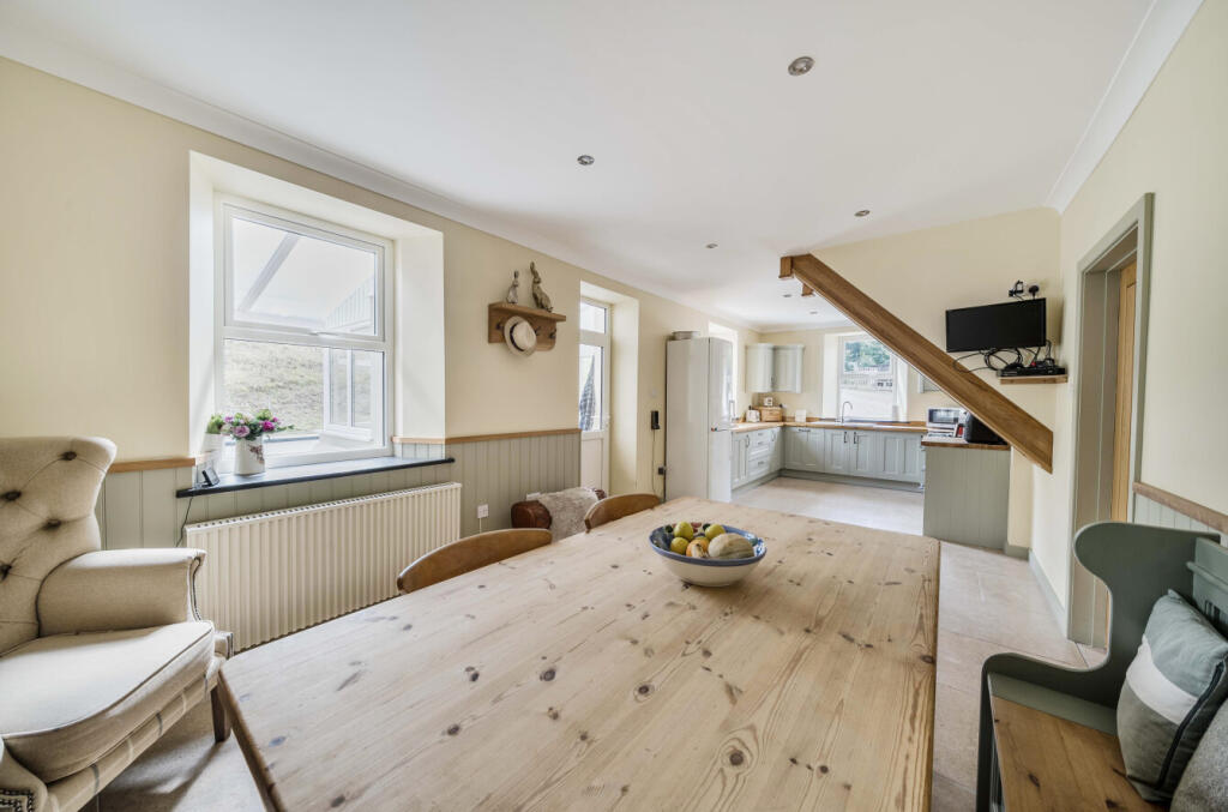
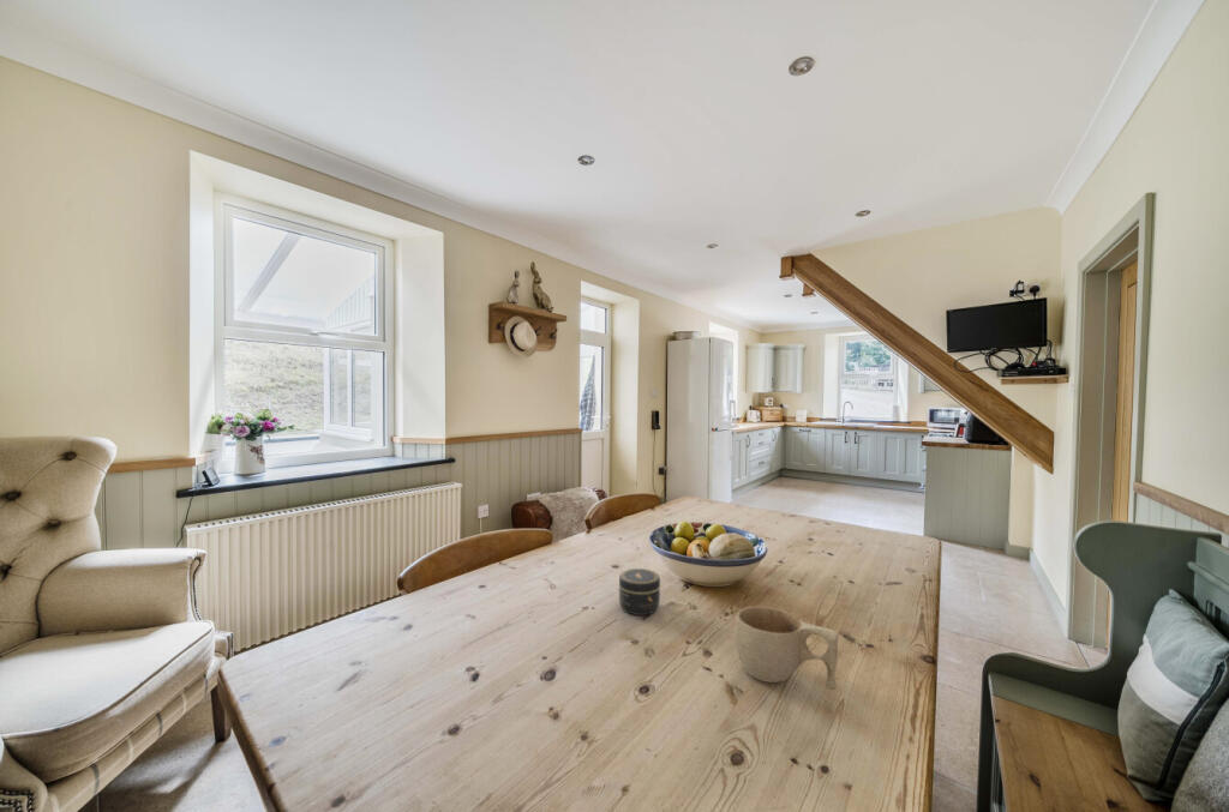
+ jar (639, 590)
+ cup (784, 649)
